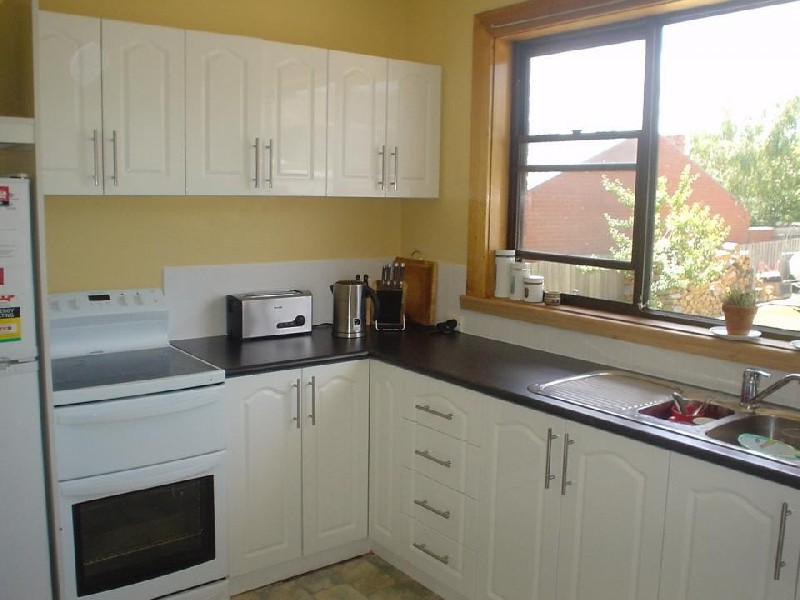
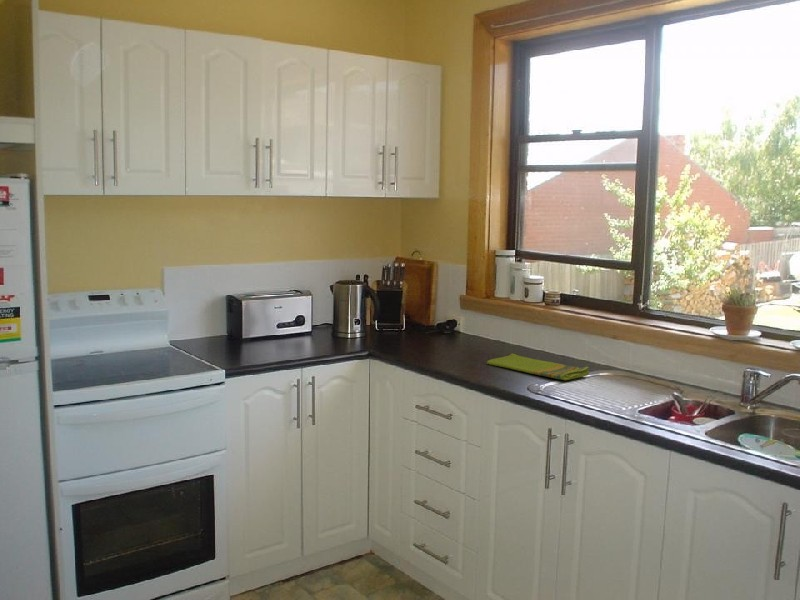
+ dish towel (536, 365)
